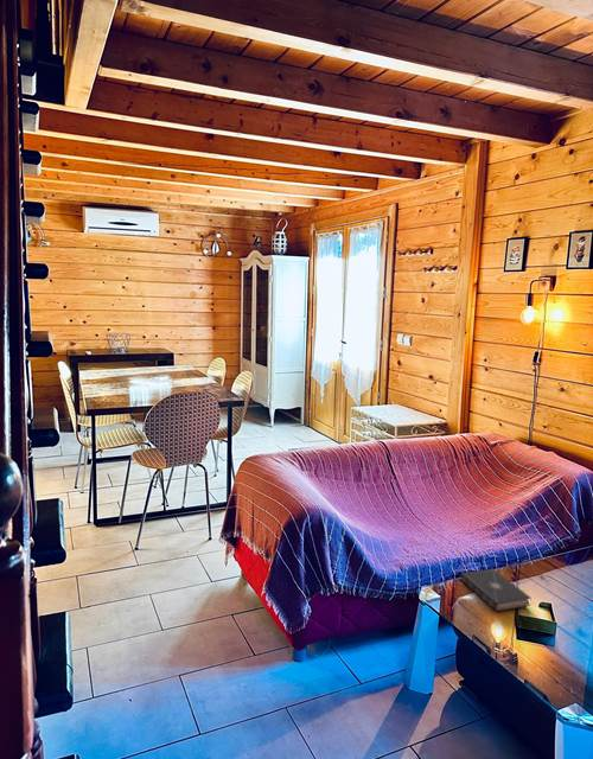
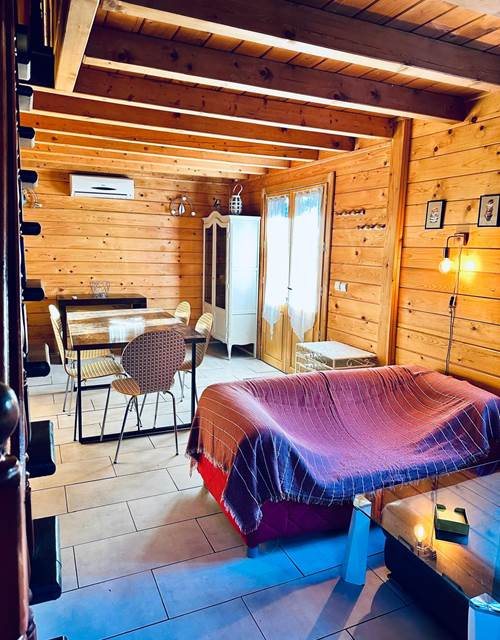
- book (493, 588)
